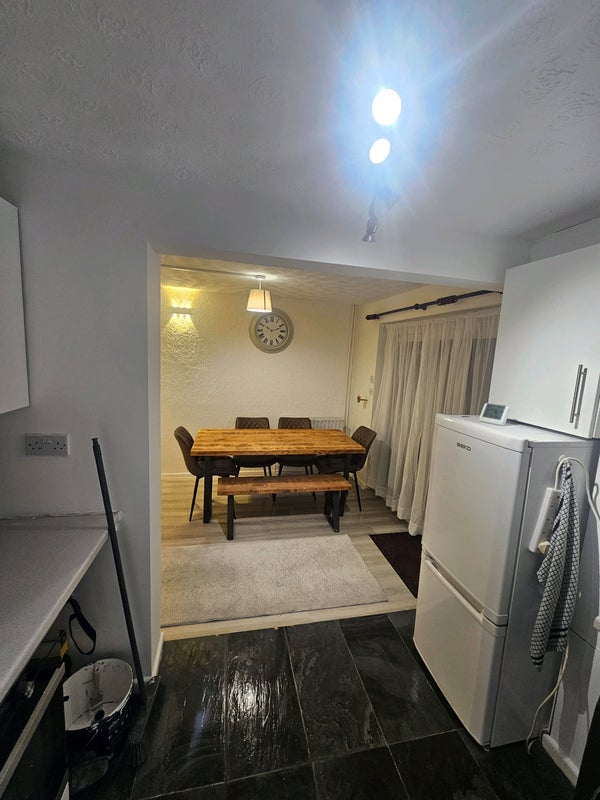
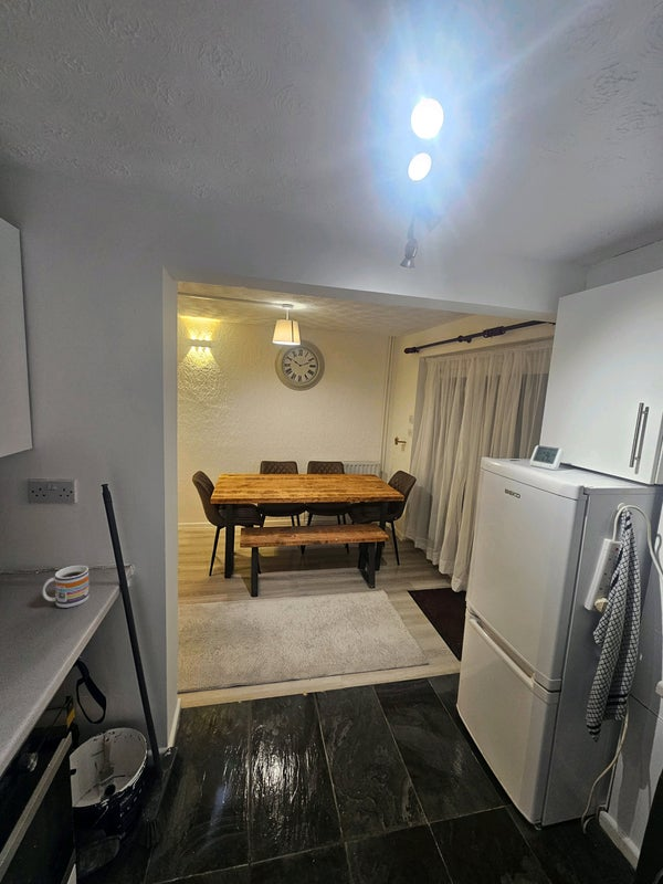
+ mug (69, 586)
